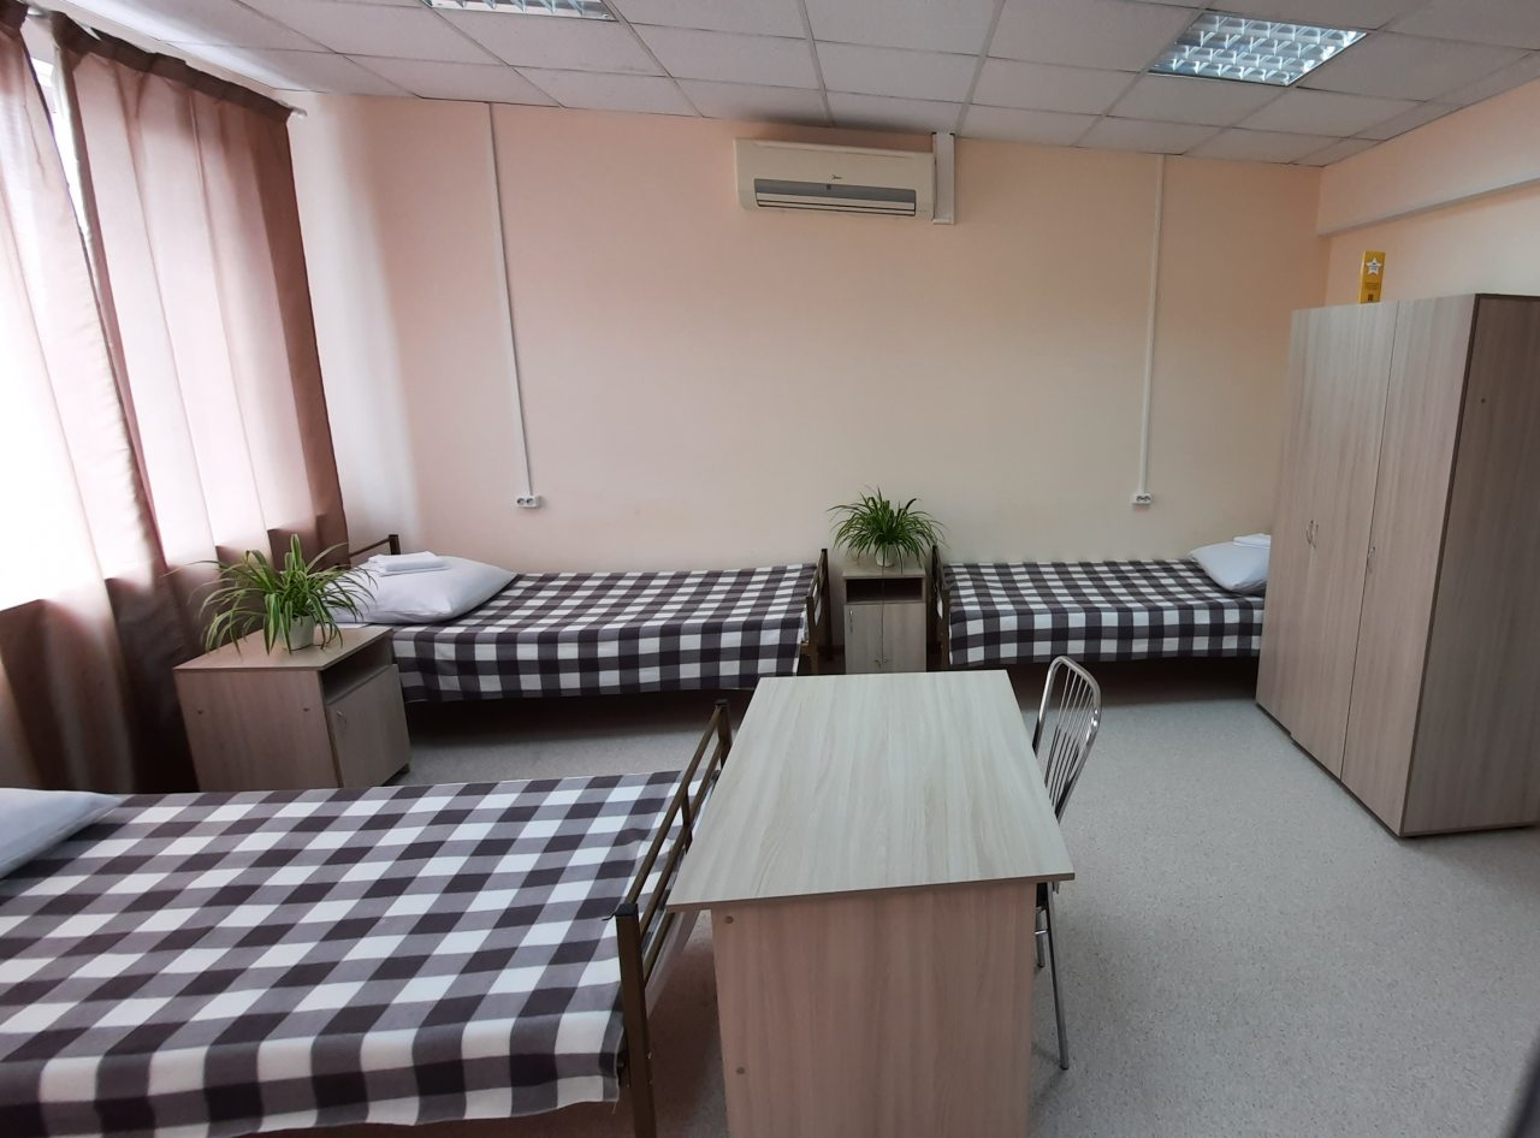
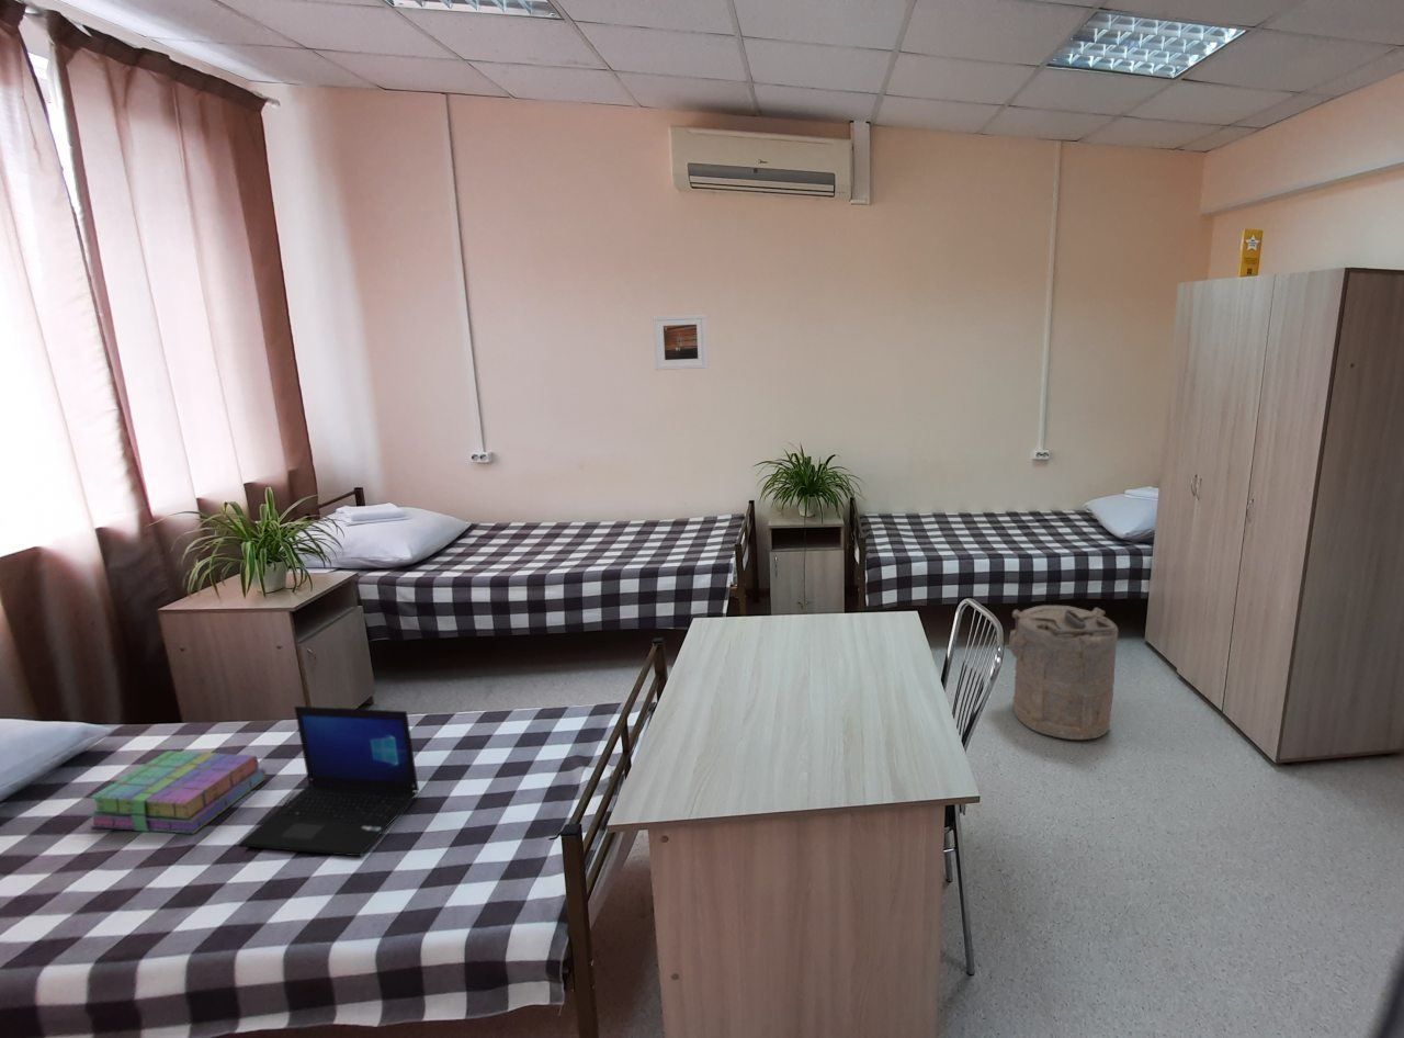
+ books (180, 788)
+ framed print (680, 341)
+ laptop (327, 776)
+ laundry hamper (1058, 664)
